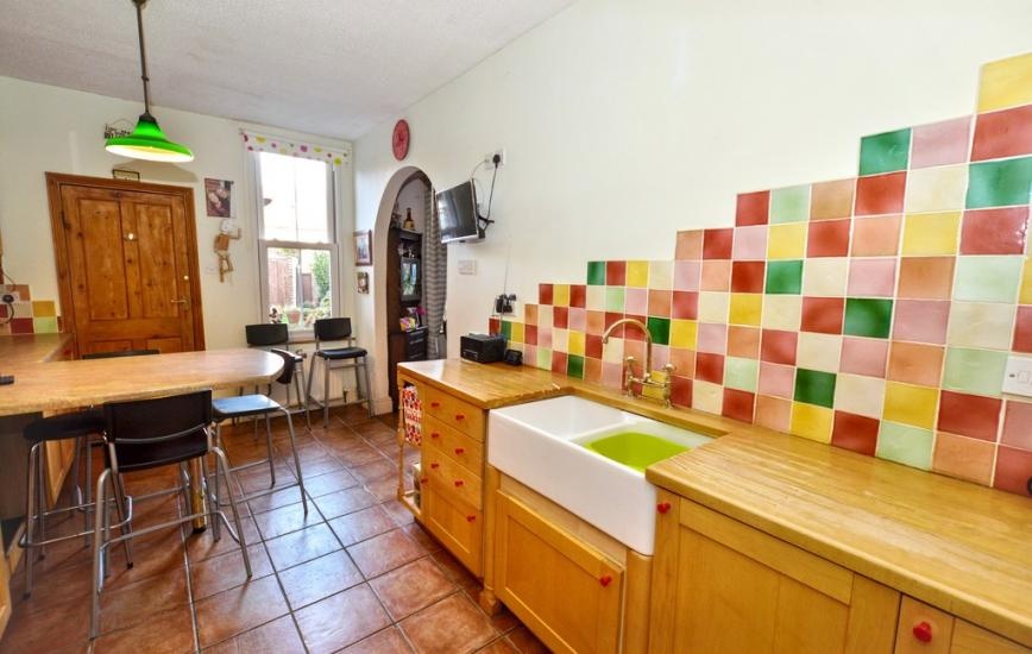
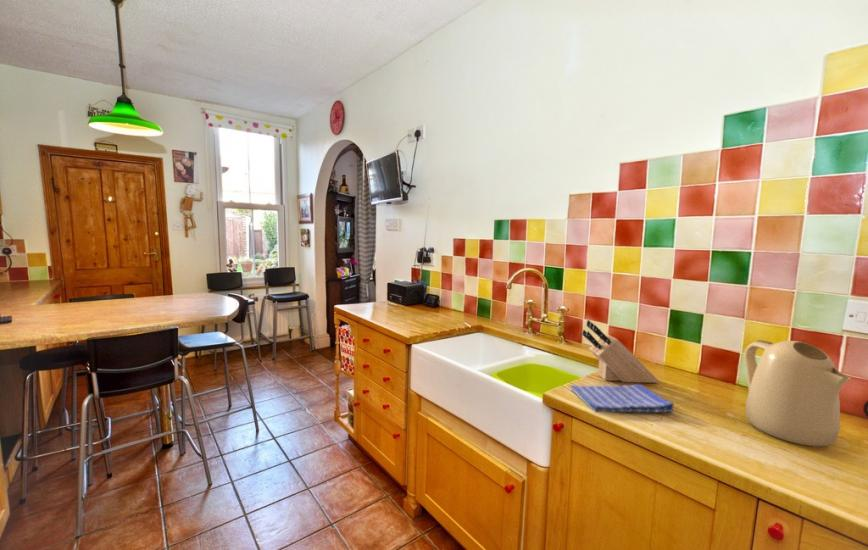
+ knife block (618, 350)
+ kettle (788, 385)
+ dish towel (619, 396)
